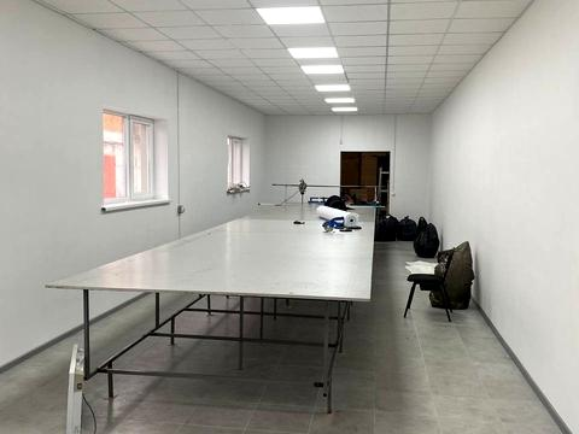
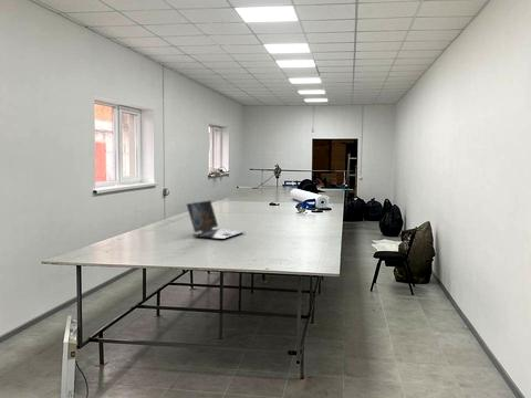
+ laptop (215, 219)
